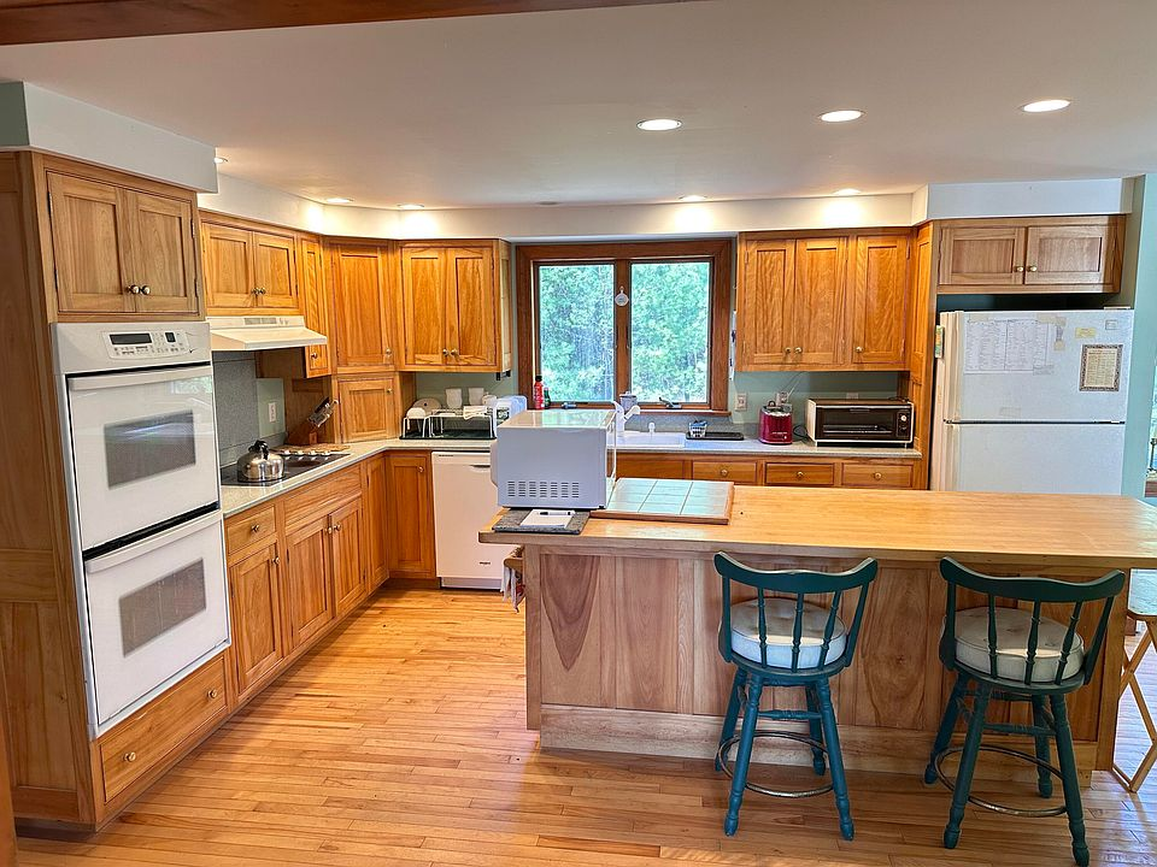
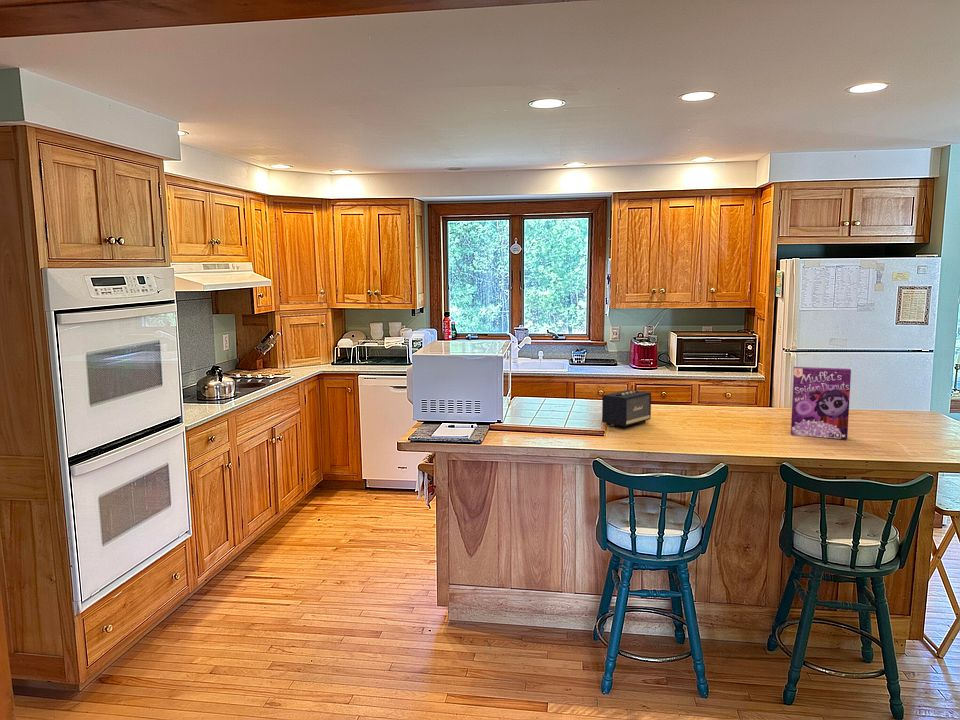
+ cereal box (820, 401)
+ speaker (626, 408)
